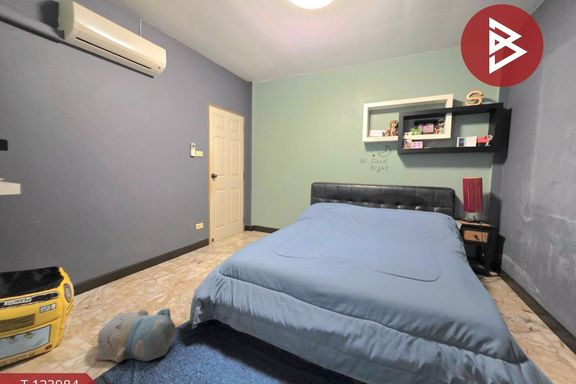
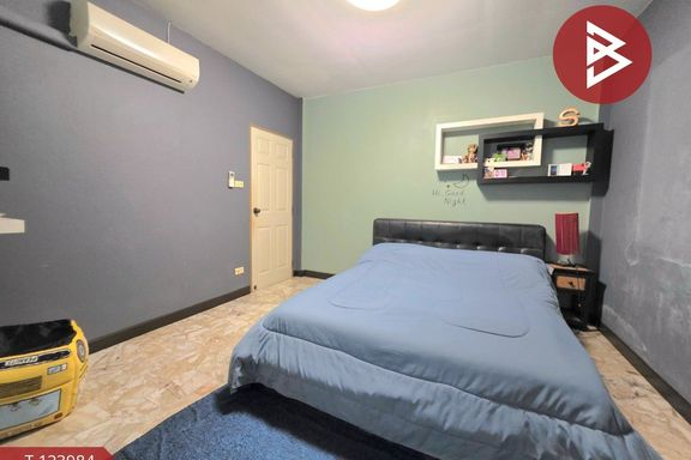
- plush toy (136, 333)
